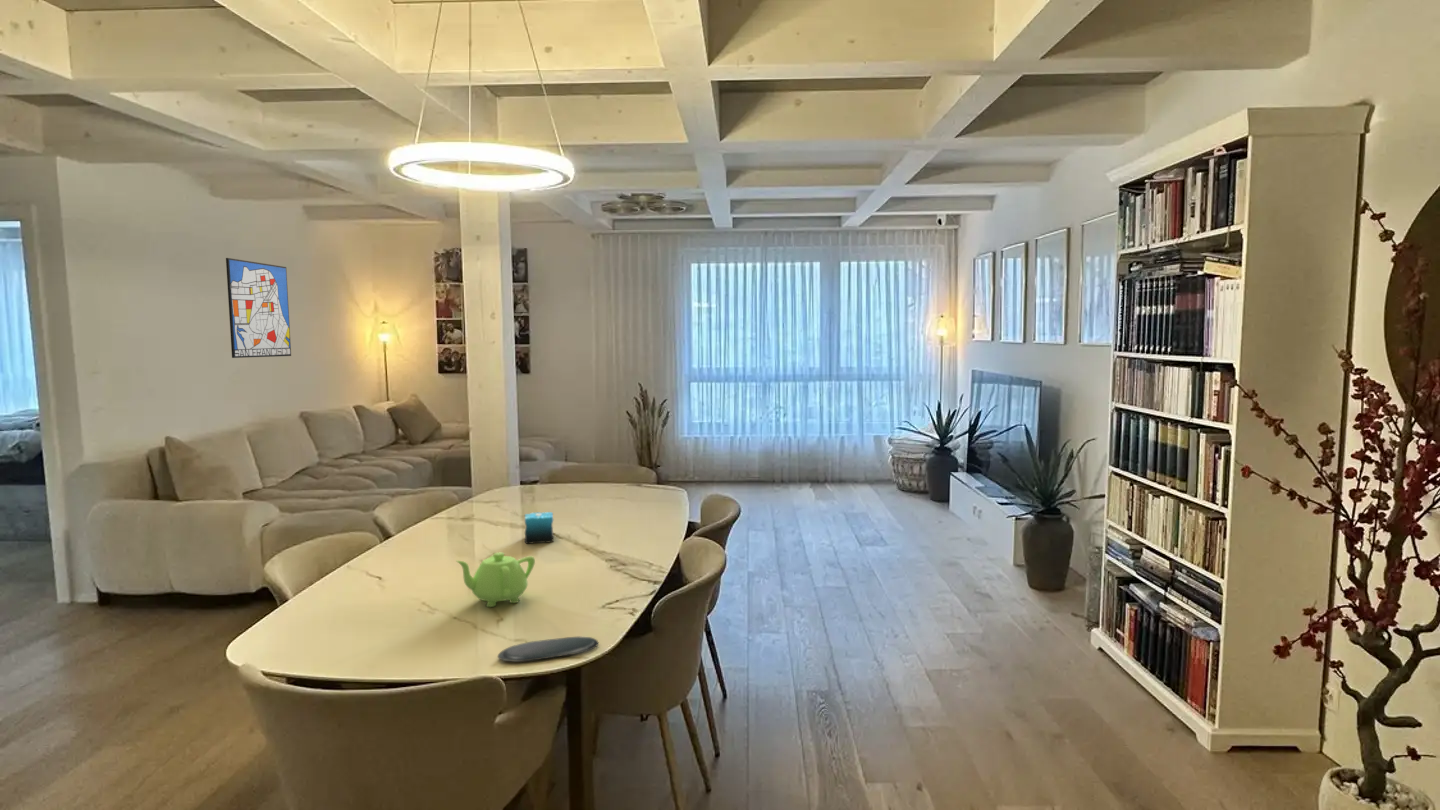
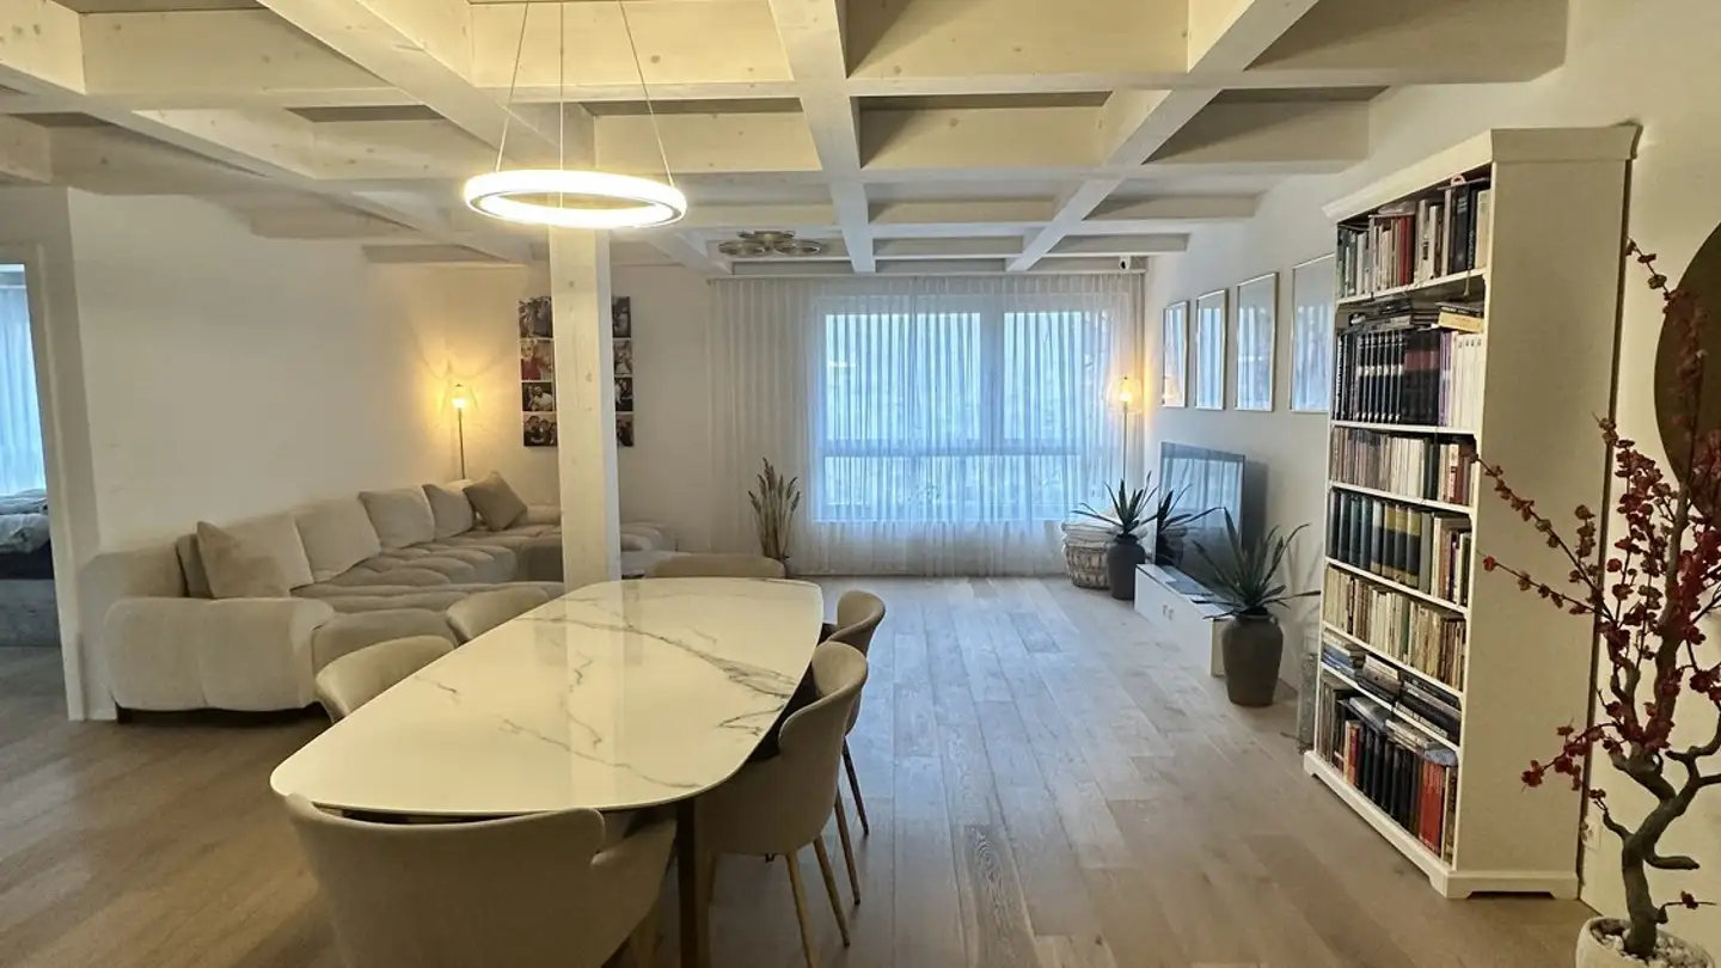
- teapot (496, 577)
- wall art (260, 310)
- candle (538, 522)
- oval tray (549, 648)
